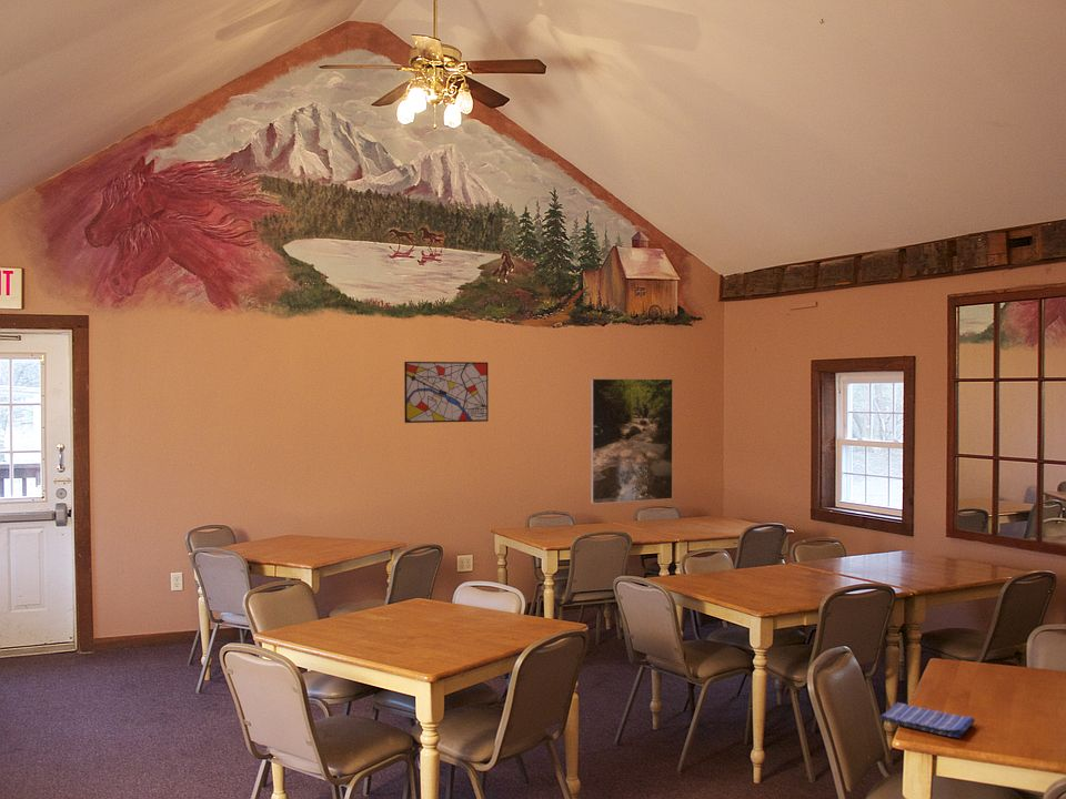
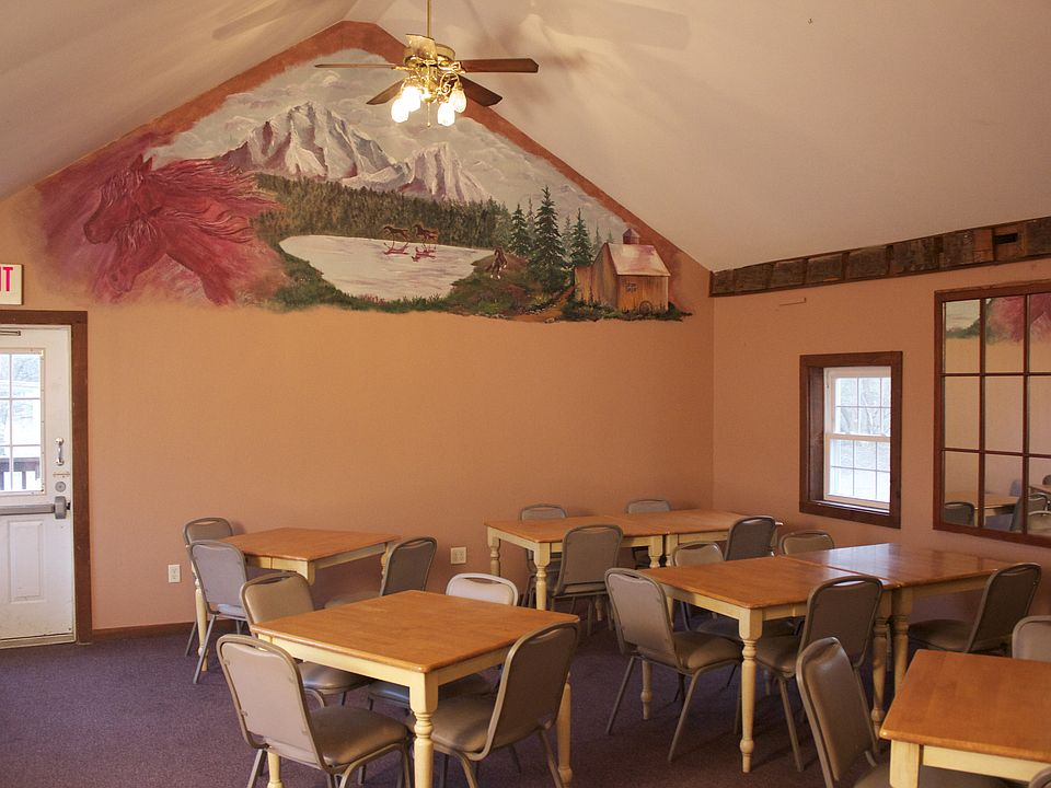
- wall art (446, 392)
- dish towel (927, 718)
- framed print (632, 439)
